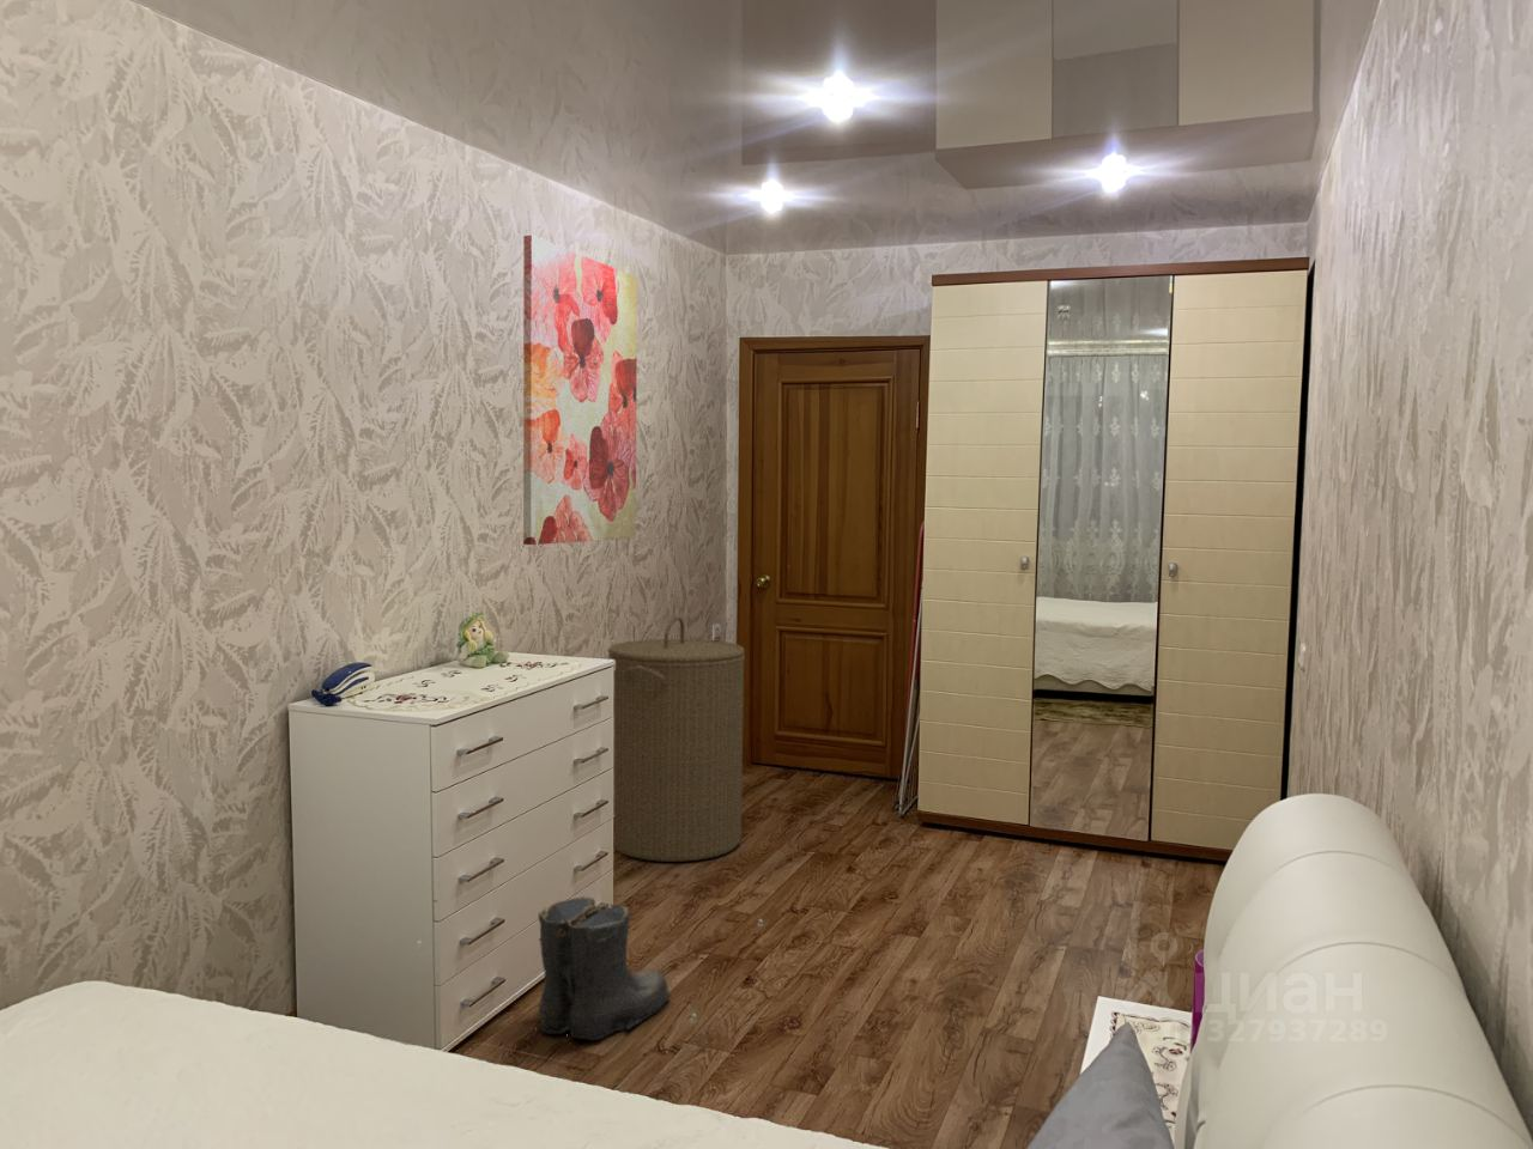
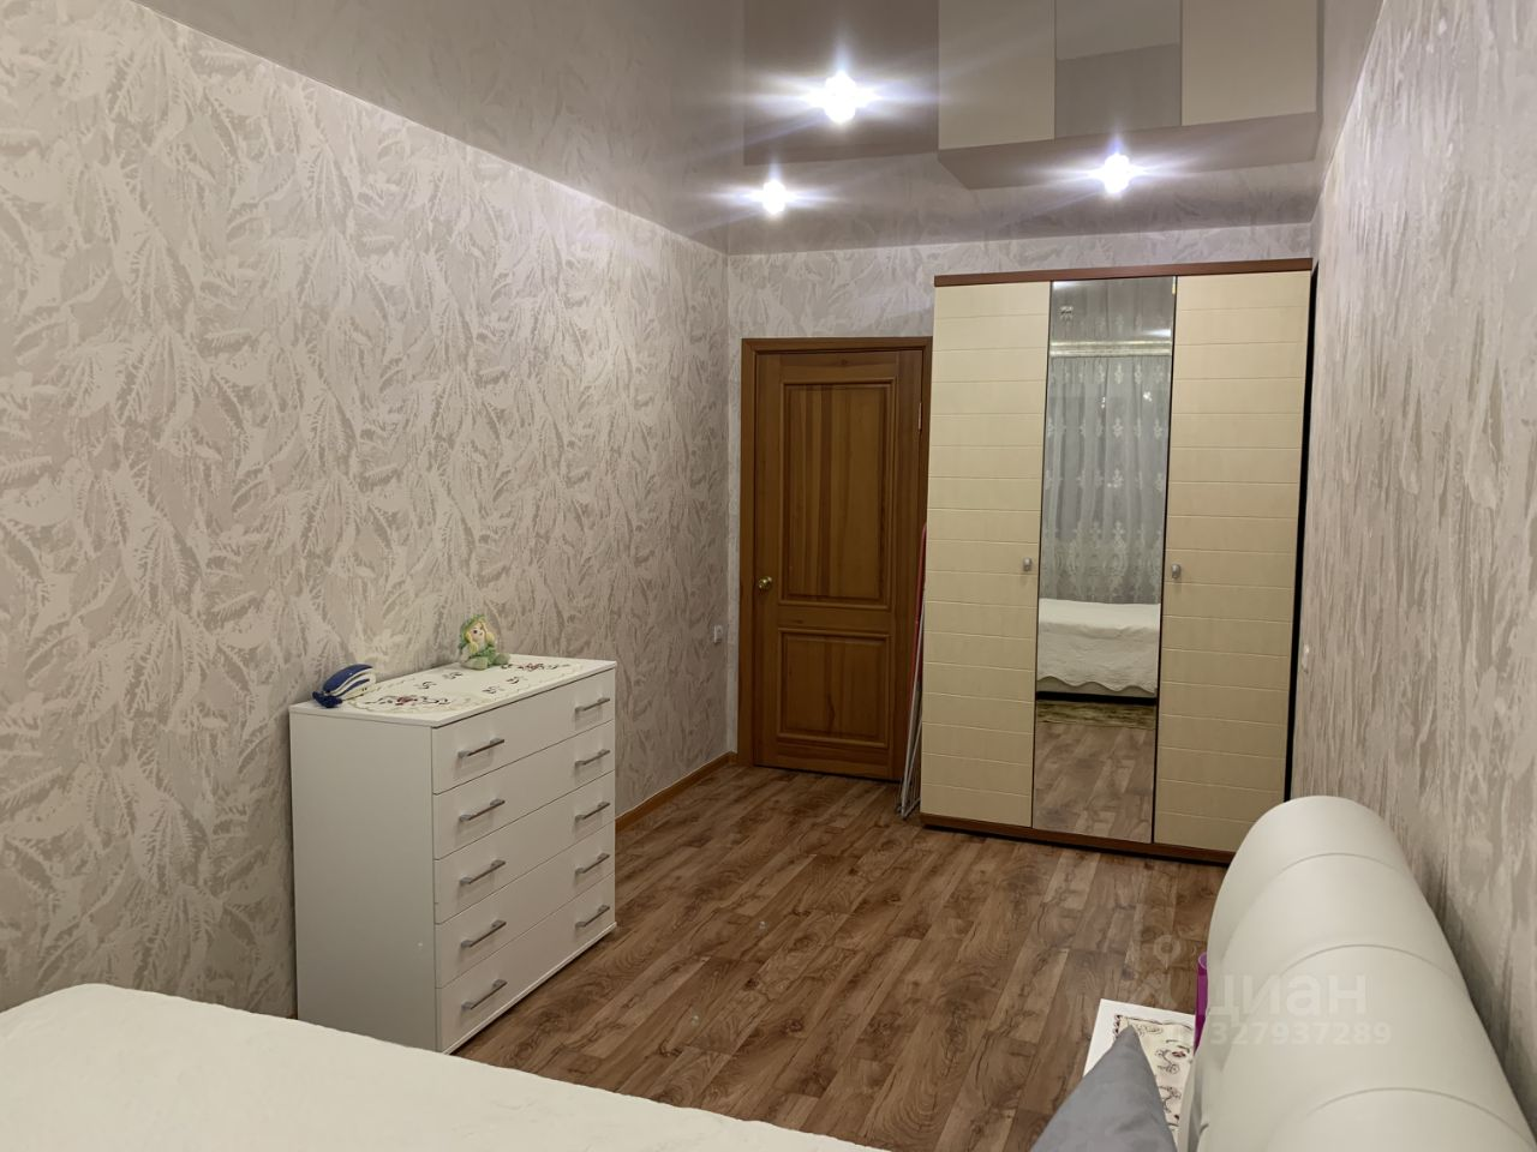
- boots (604, 956)
- wall art (584, 399)
- laundry hamper (676, 729)
